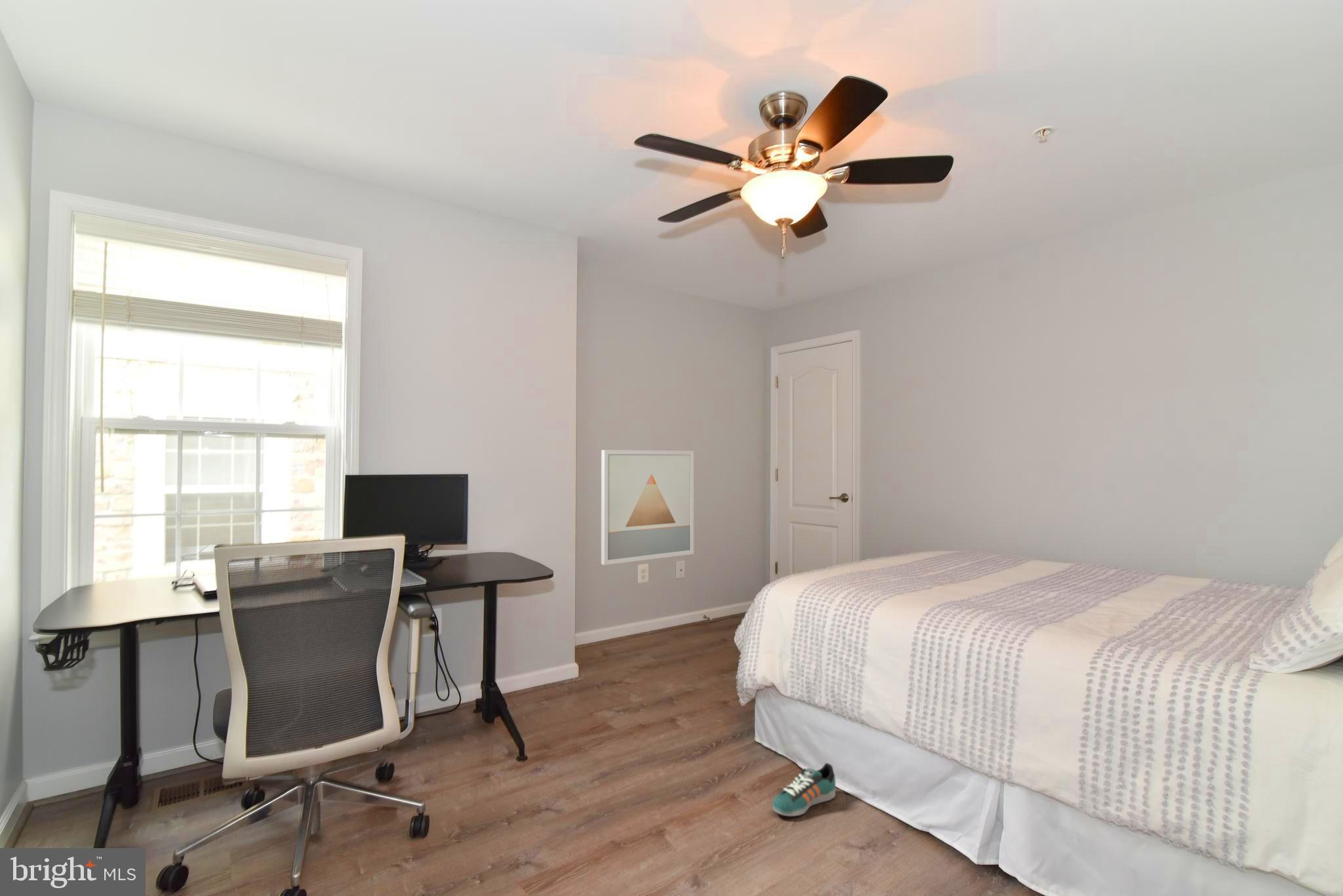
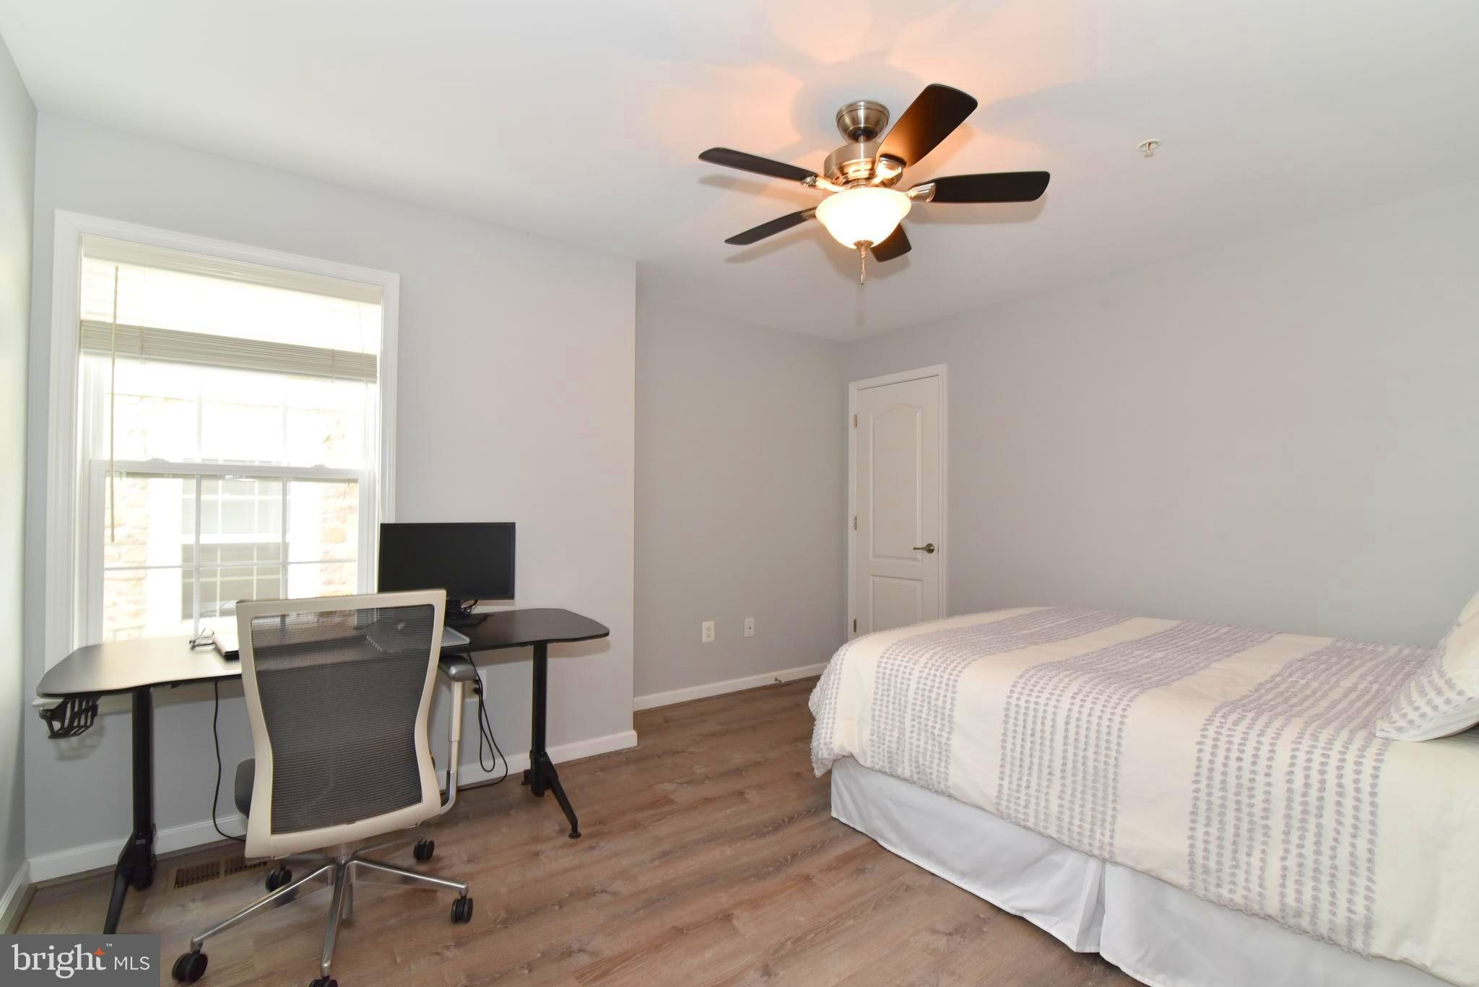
- sneaker (803, 787)
- wall art (649, 504)
